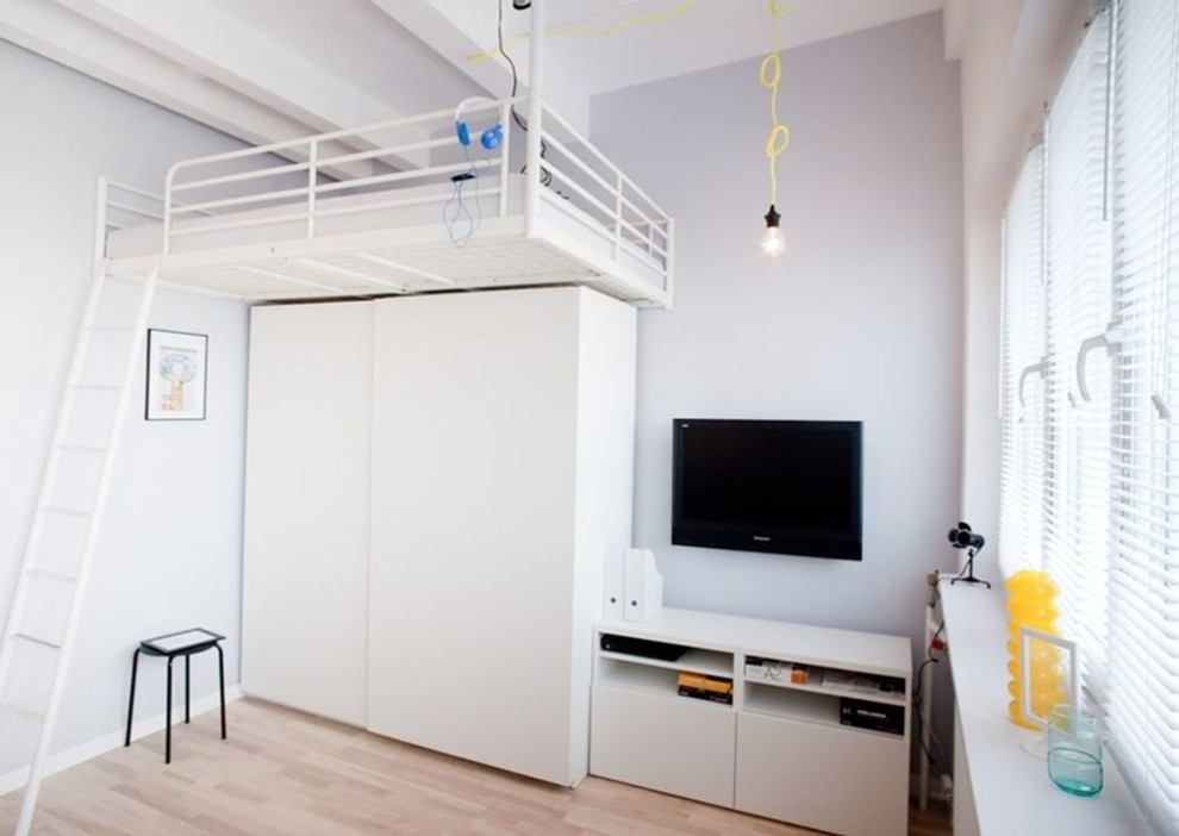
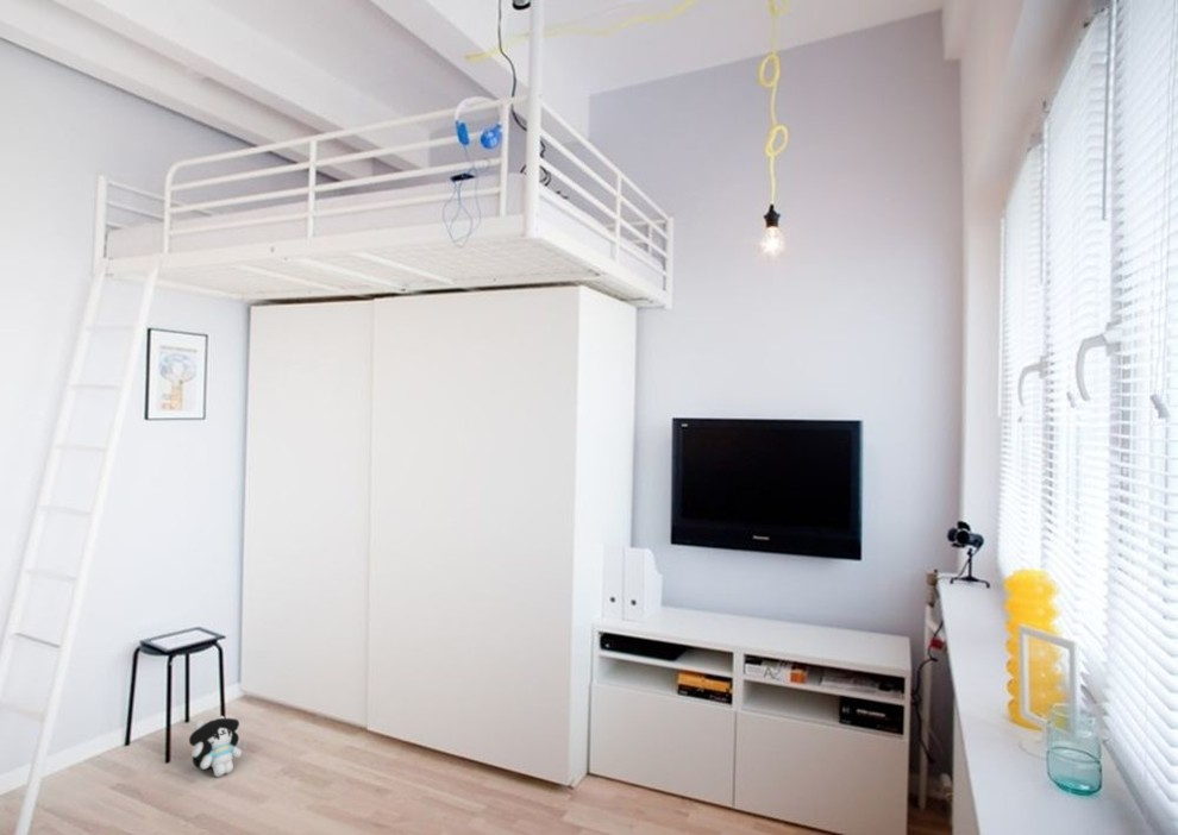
+ plush toy (219, 743)
